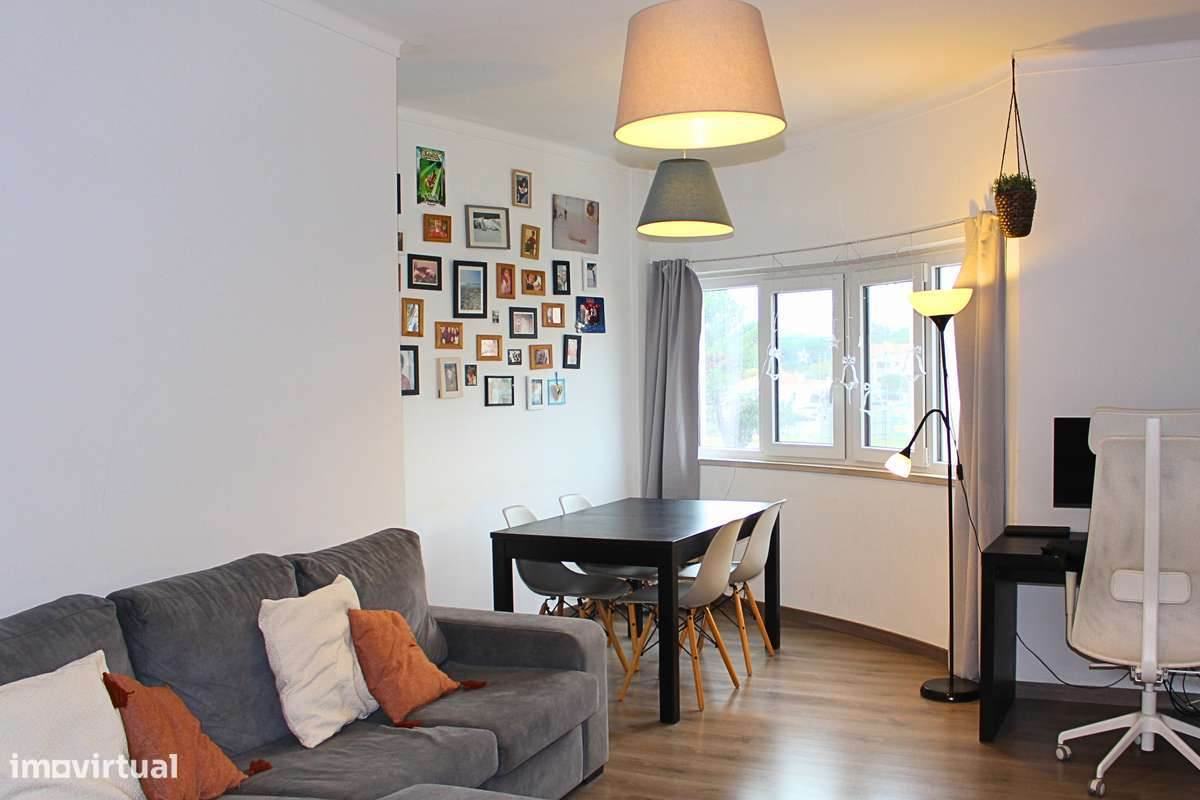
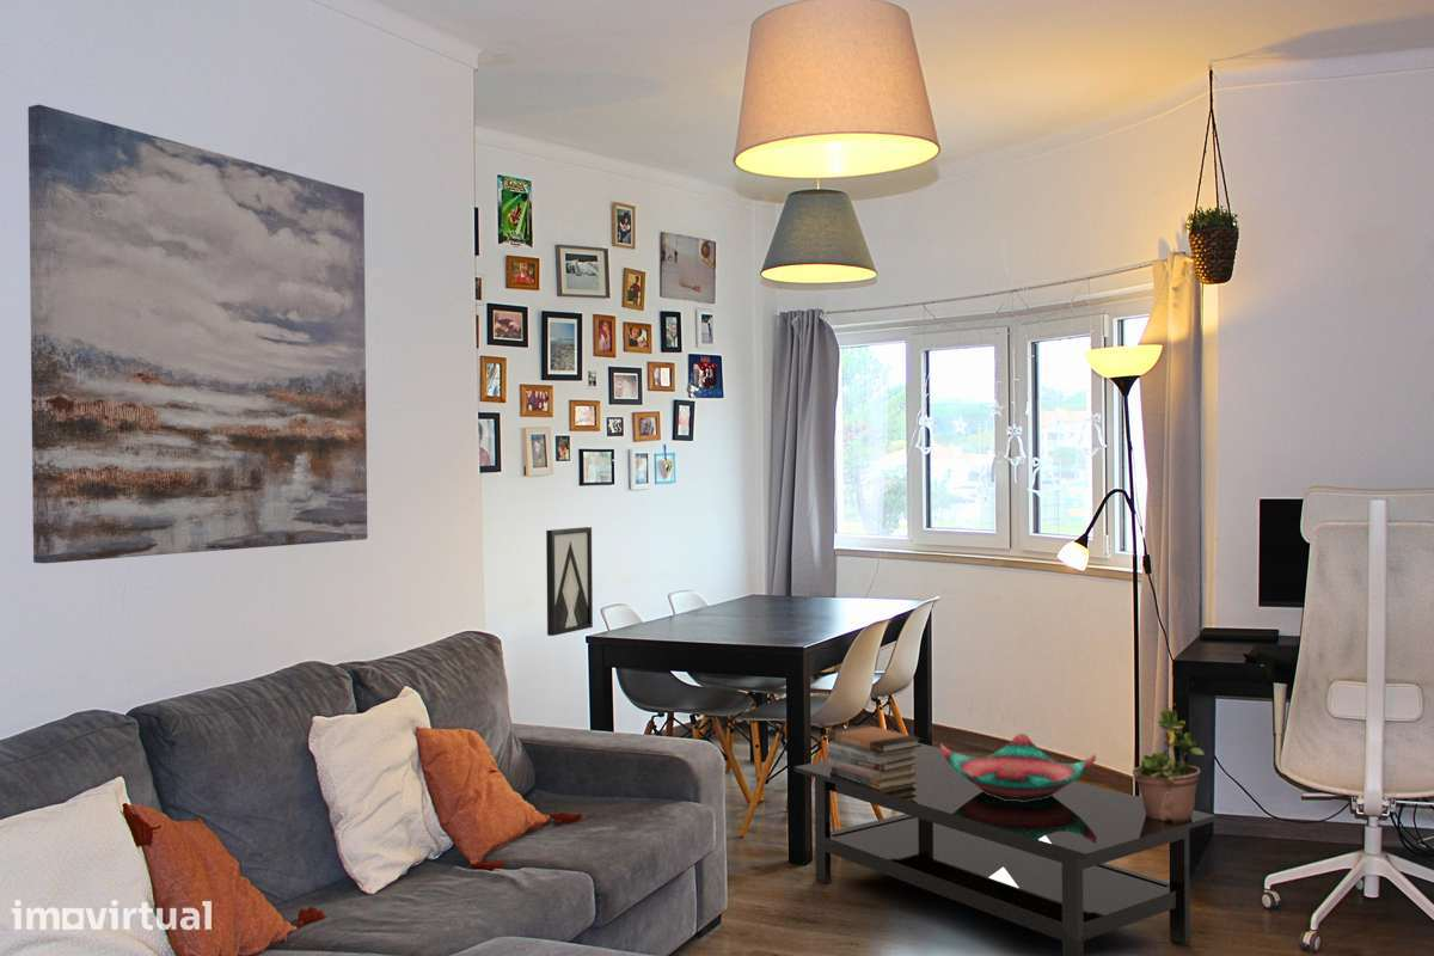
+ book stack (871, 754)
+ potted plant (1164, 754)
+ wall art (221, 353)
+ decorative bowl (1016, 770)
+ coffee table (988, 848)
+ wall art (570, 580)
